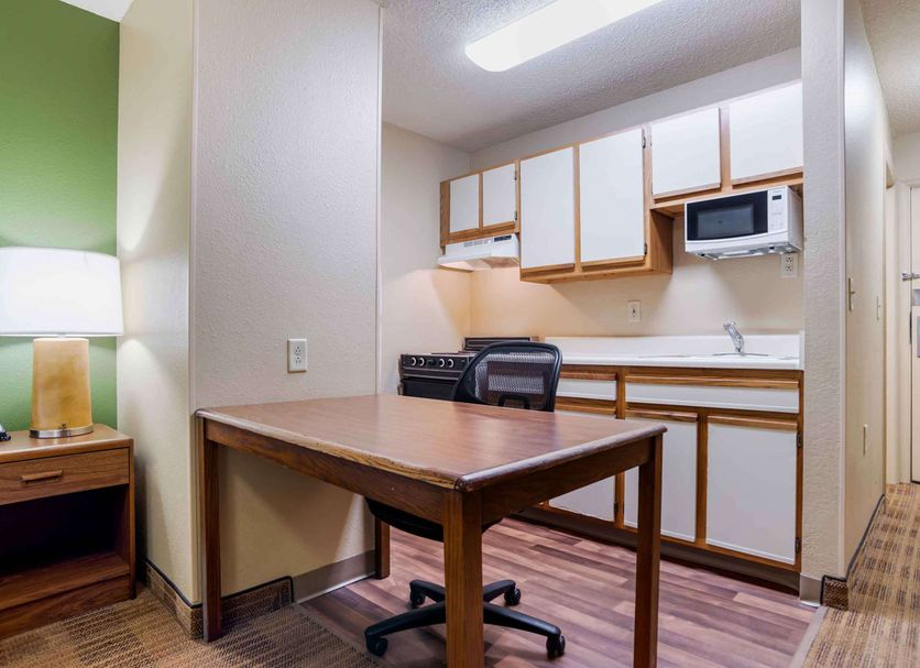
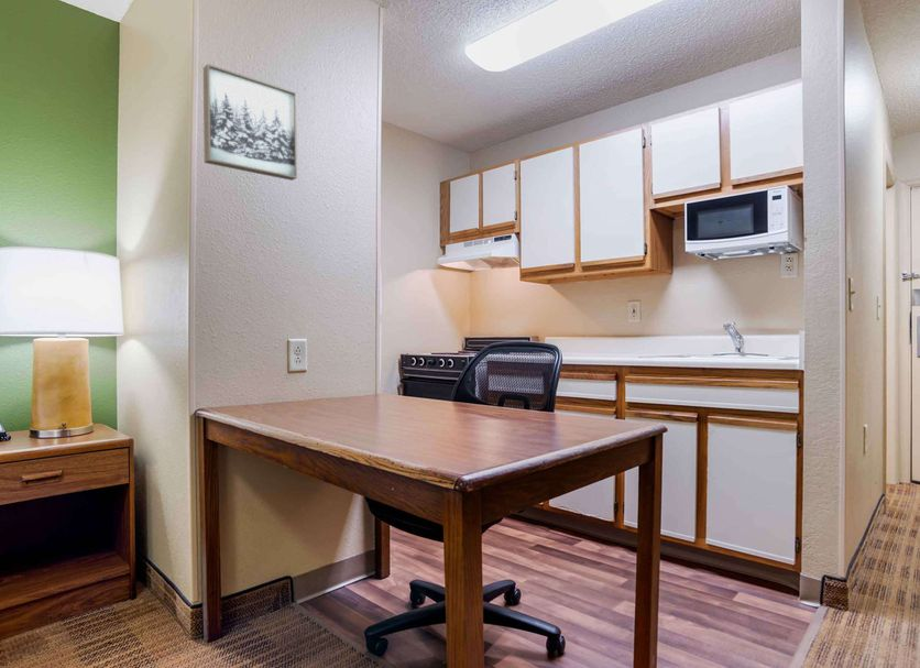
+ wall art (252, 125)
